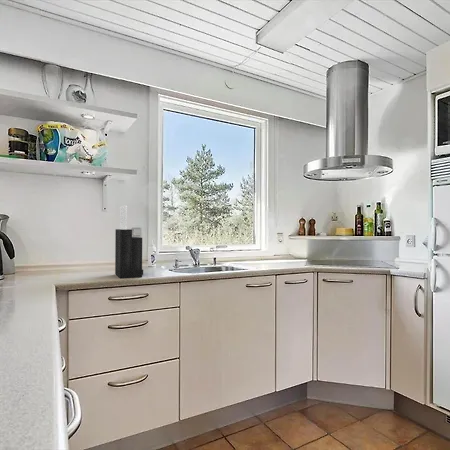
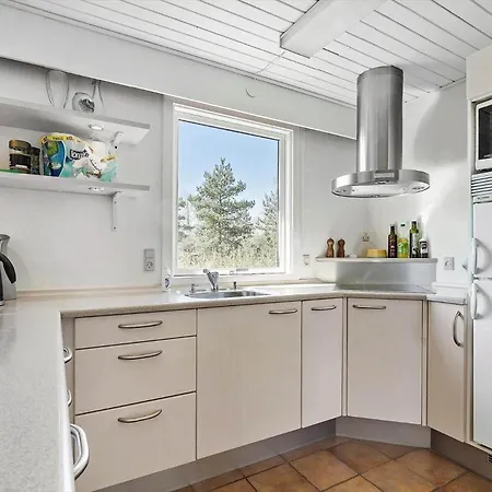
- knife block (130, 240)
